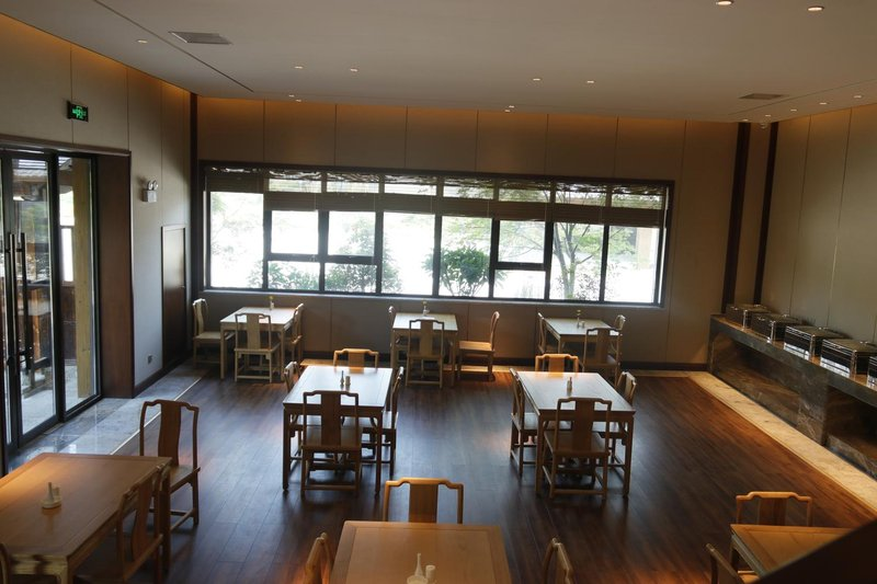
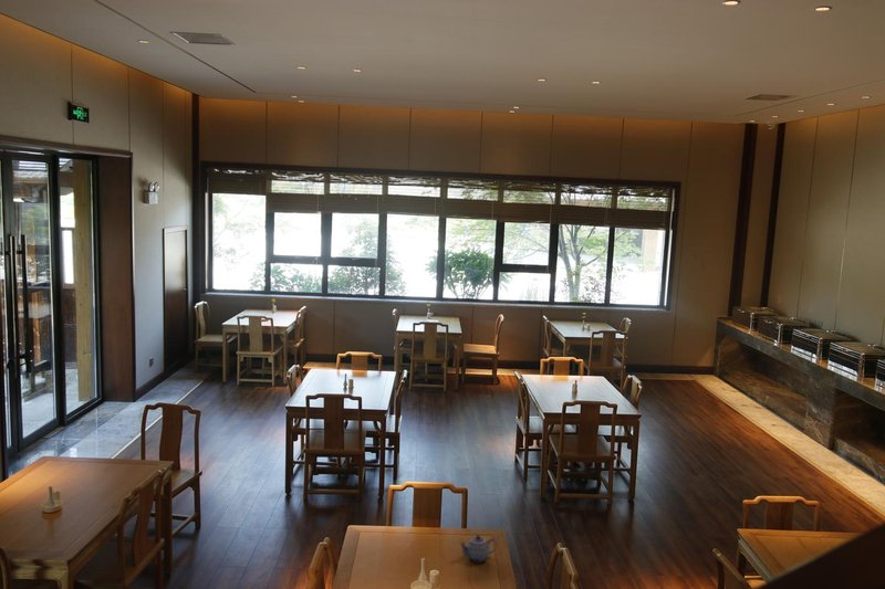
+ teapot (477, 546)
